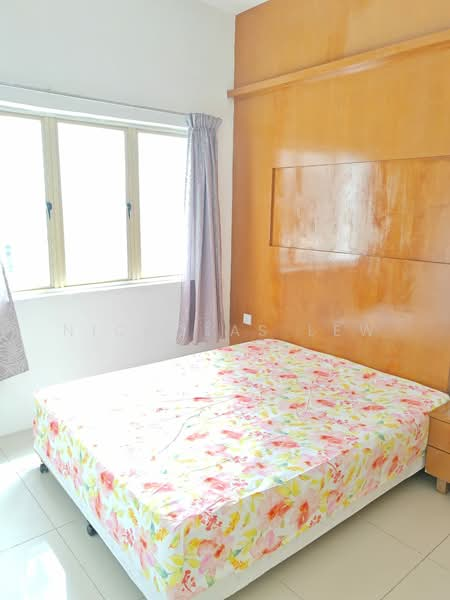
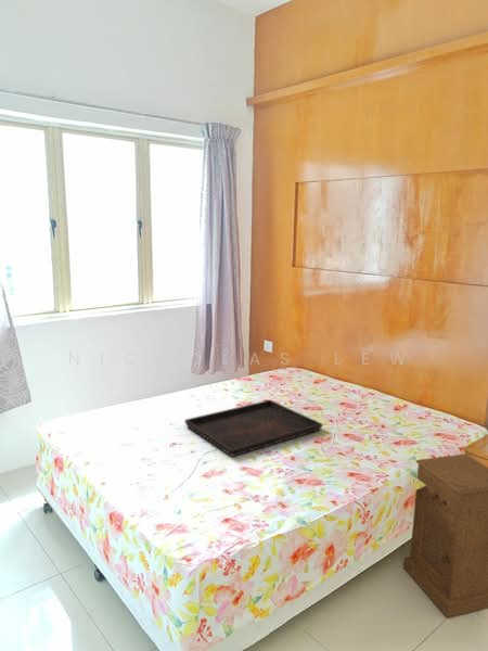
+ nightstand (455, 529)
+ serving tray (253, 424)
